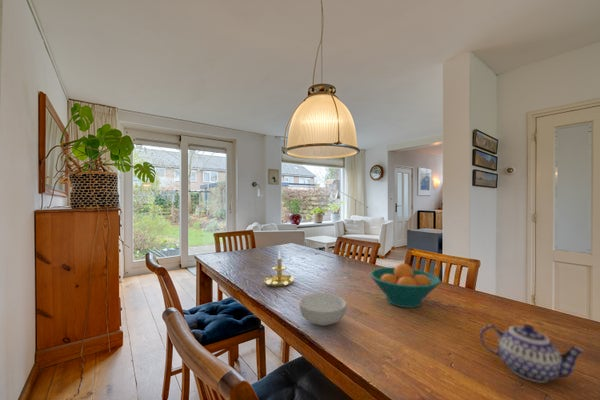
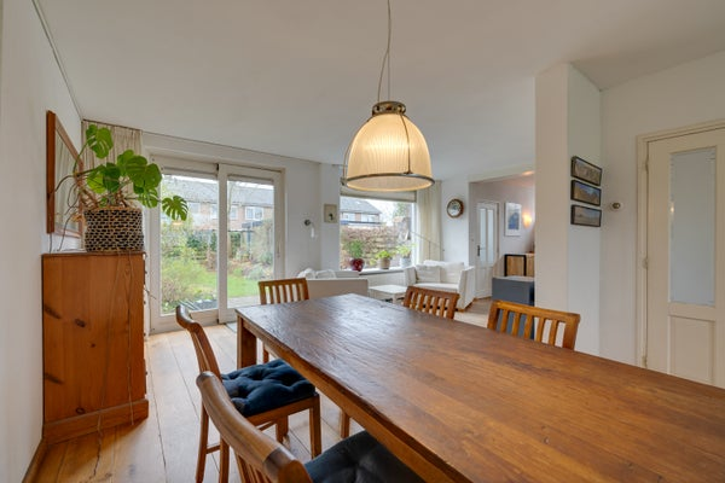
- teapot (527, 348)
- fruit bowl (403, 282)
- candle holder (277, 266)
- cereal bowl (322, 310)
